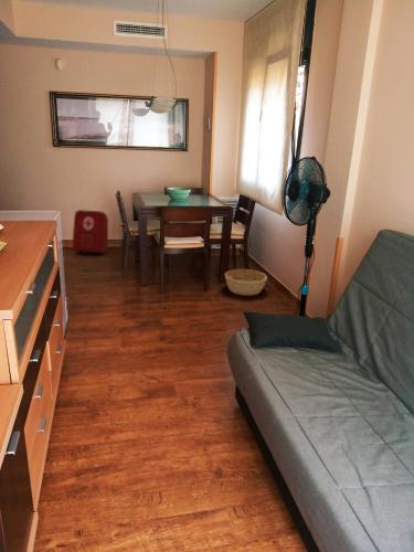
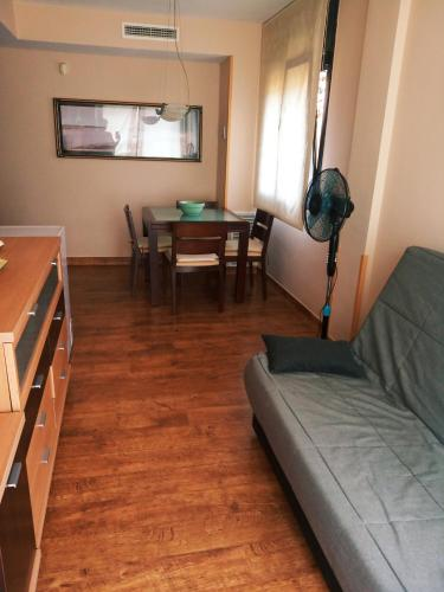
- basket (245, 282)
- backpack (91, 232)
